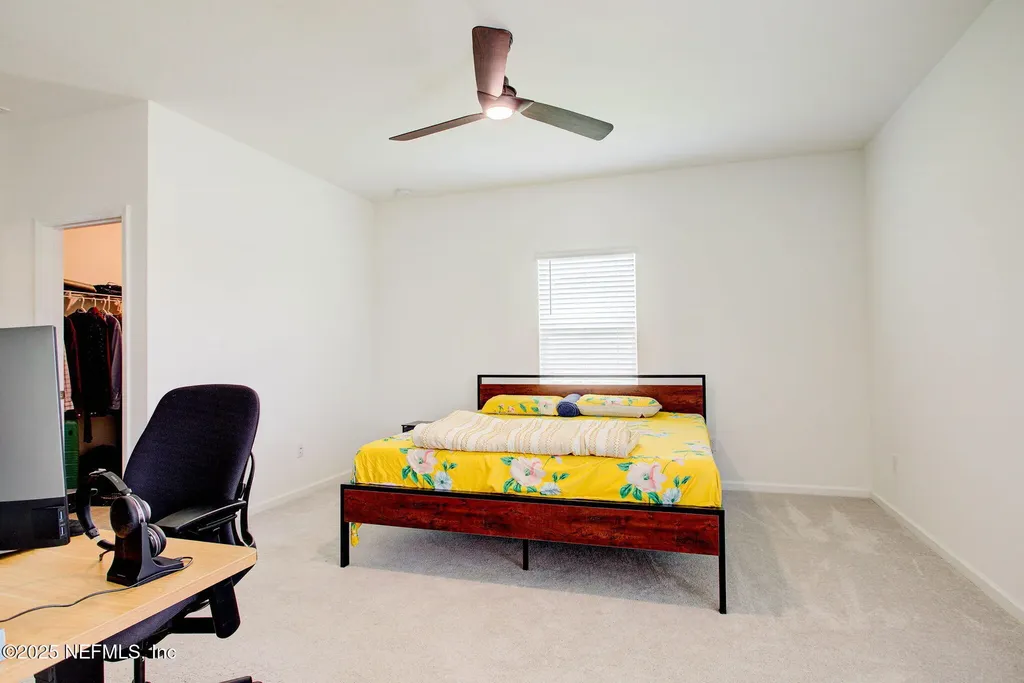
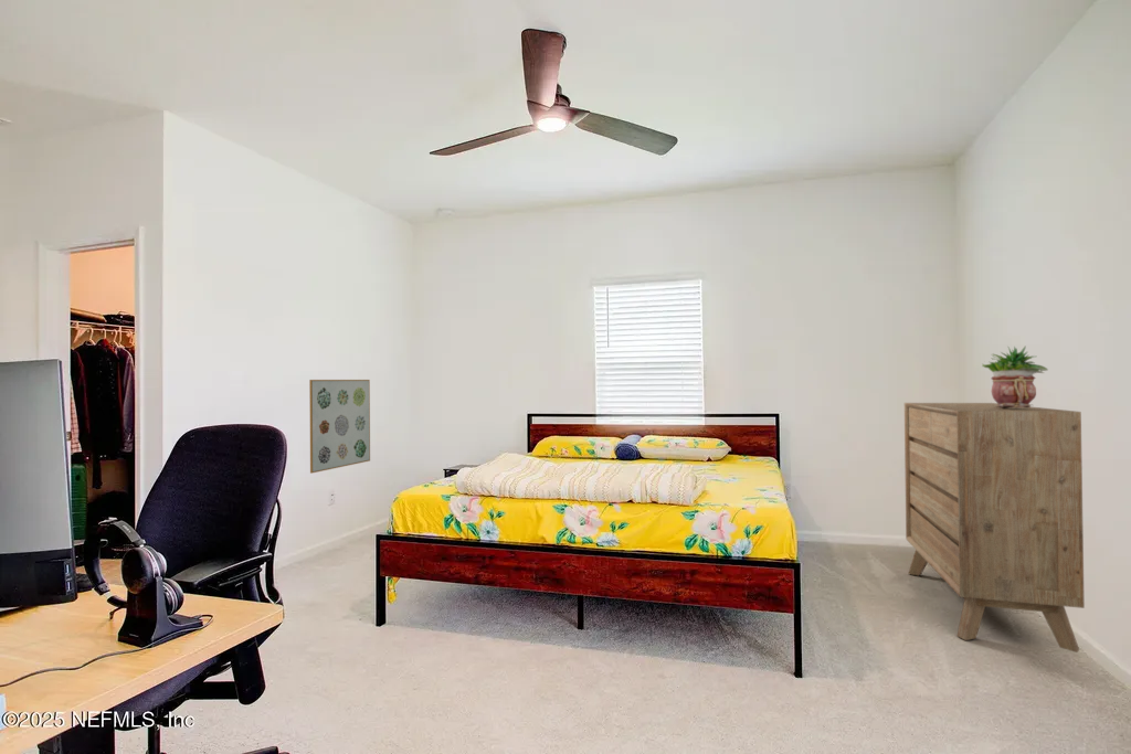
+ dresser (977, 506)
+ potted plant (1012, 376)
+ wall art (341, 423)
